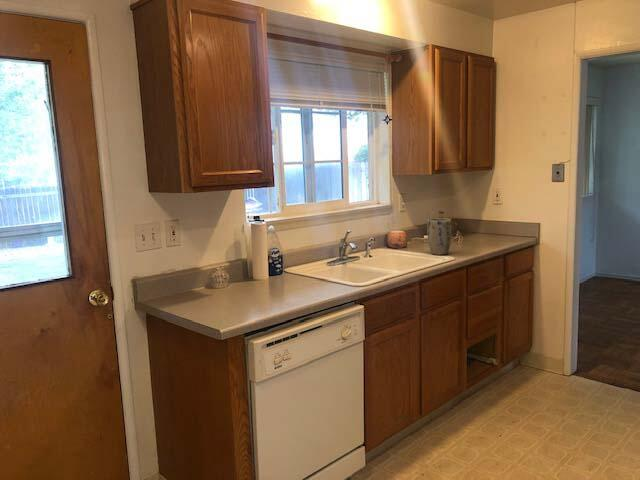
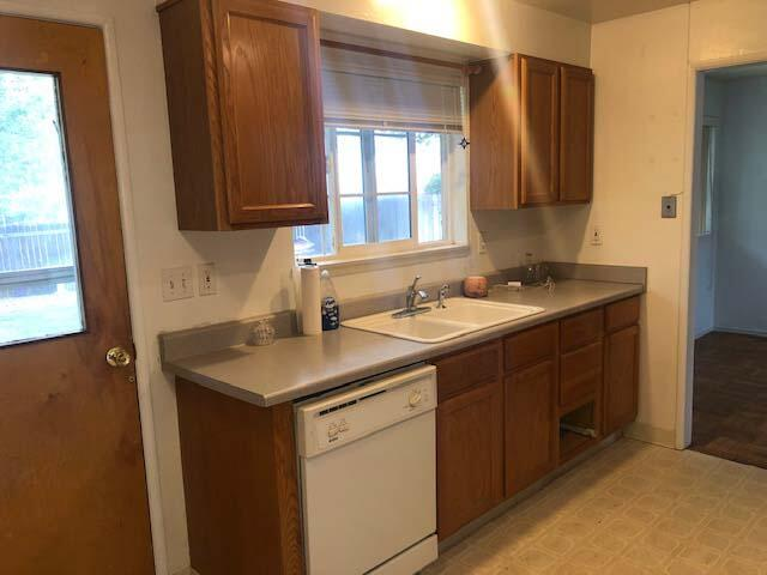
- plant pot (439, 236)
